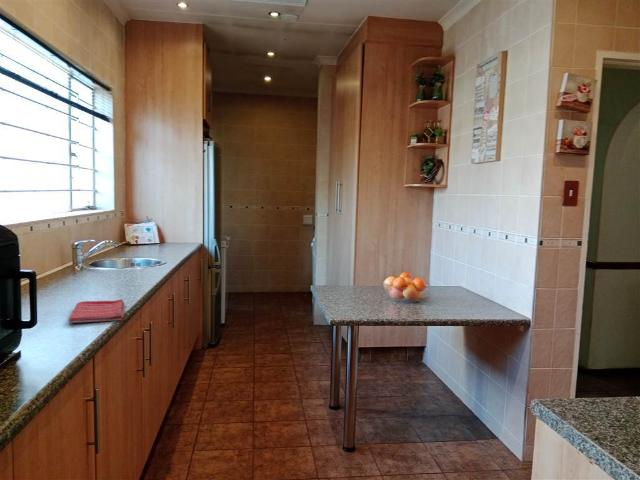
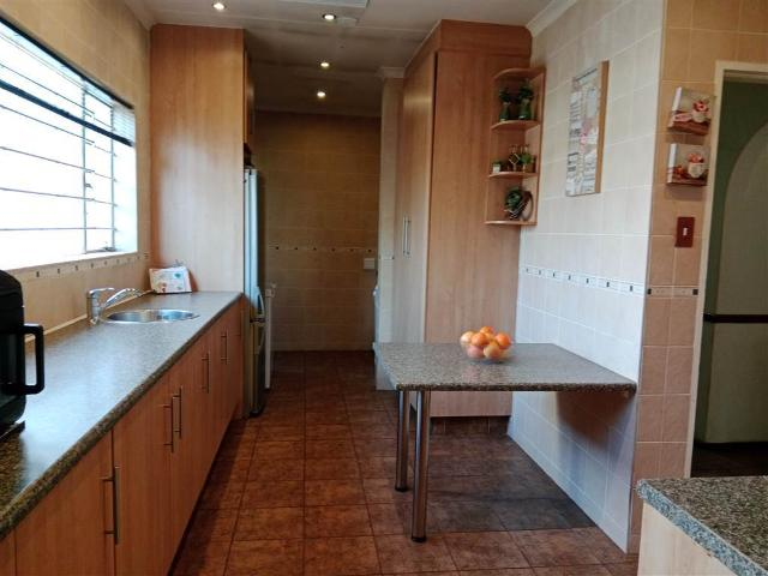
- dish towel (98, 310)
